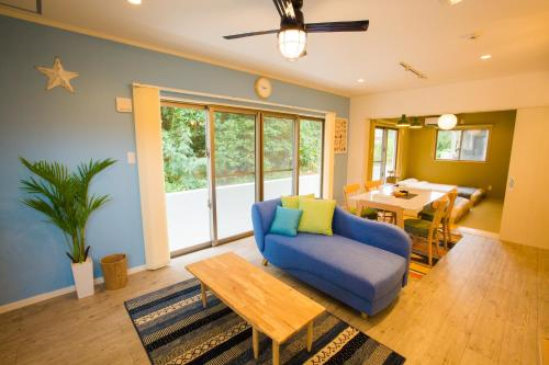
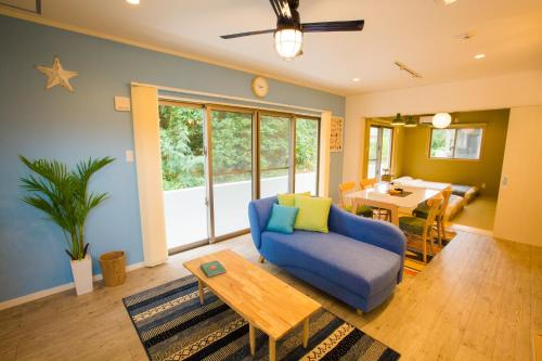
+ book (212, 268)
